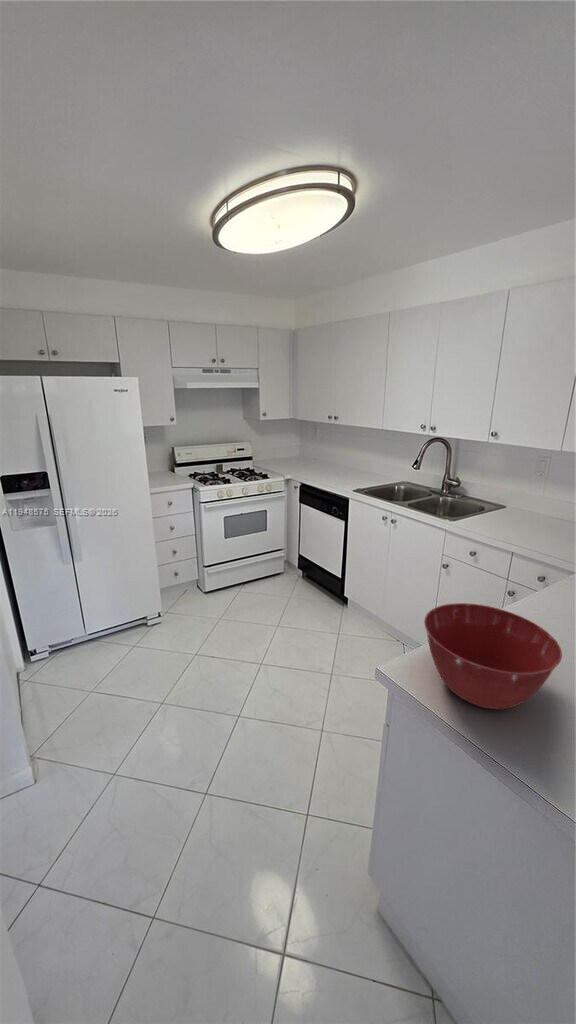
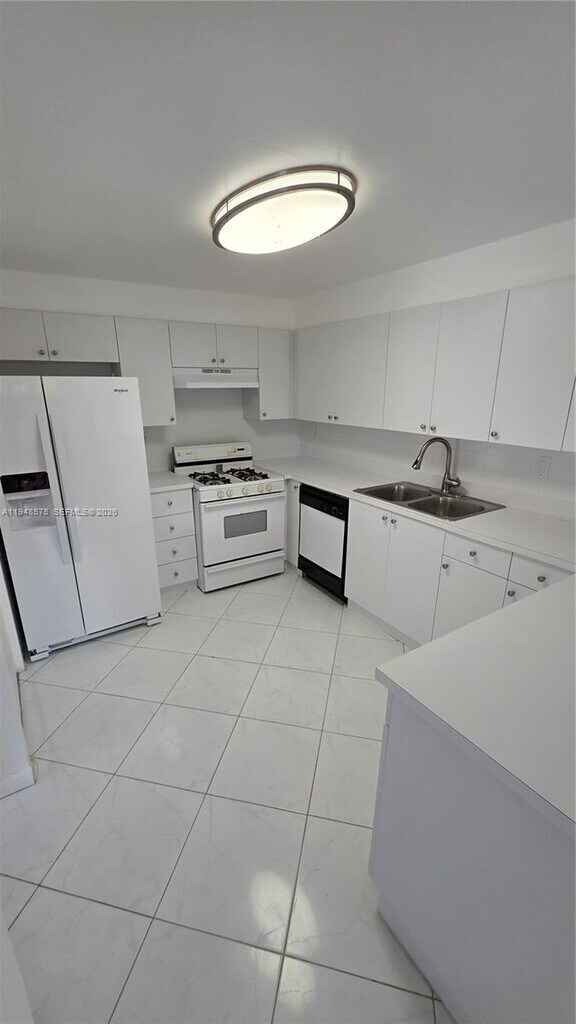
- mixing bowl (484, 660)
